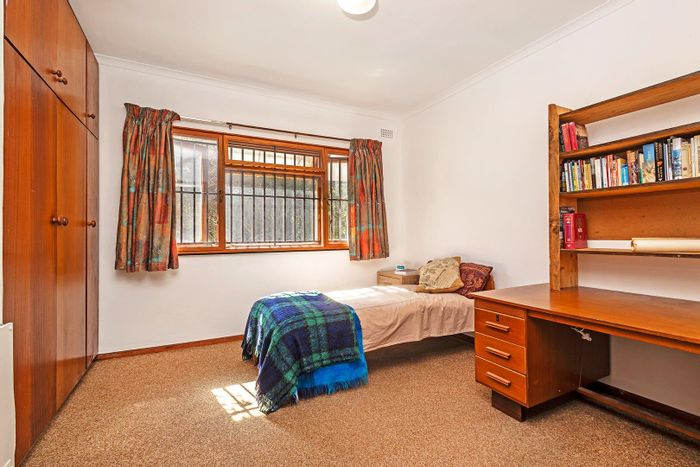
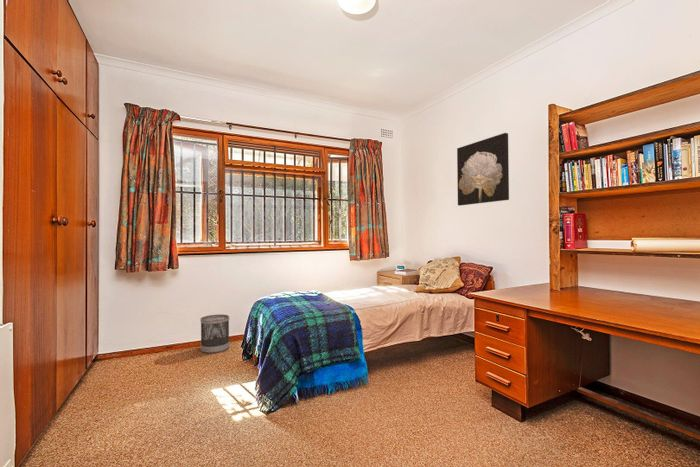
+ wastebasket (214, 333)
+ wall art (481, 172)
